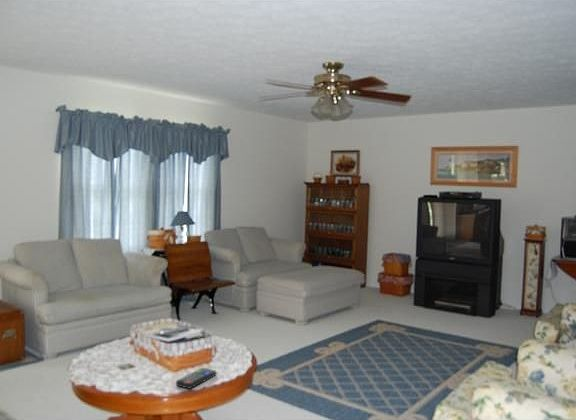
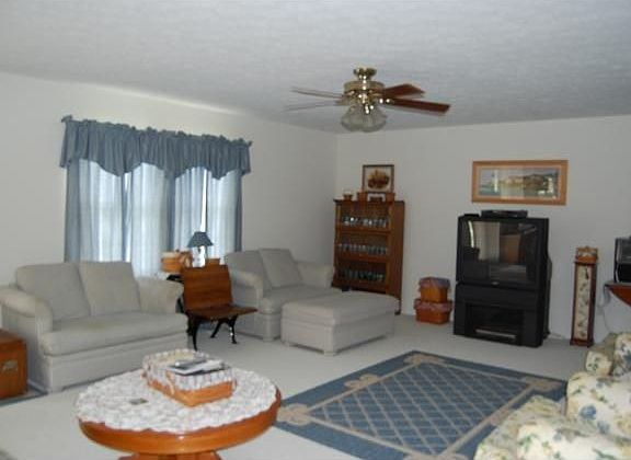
- remote control (196, 377)
